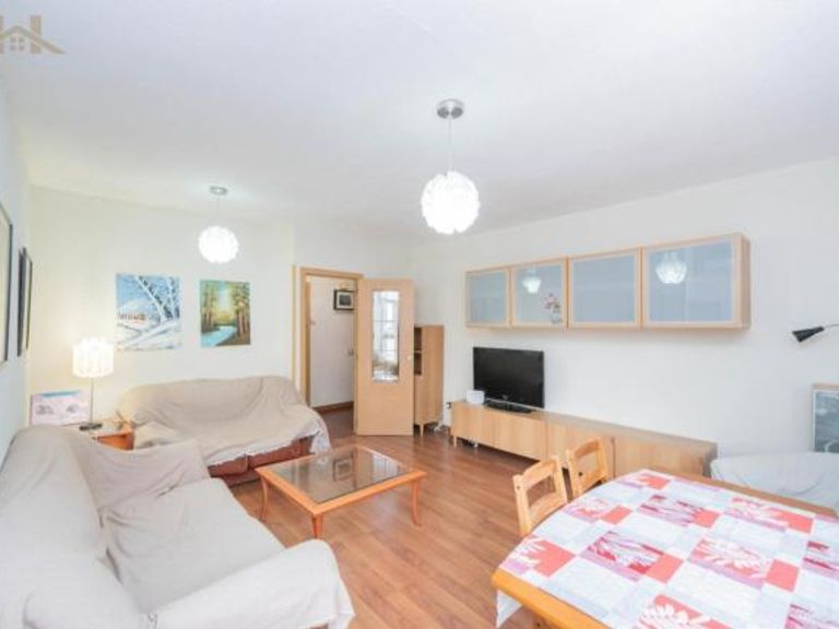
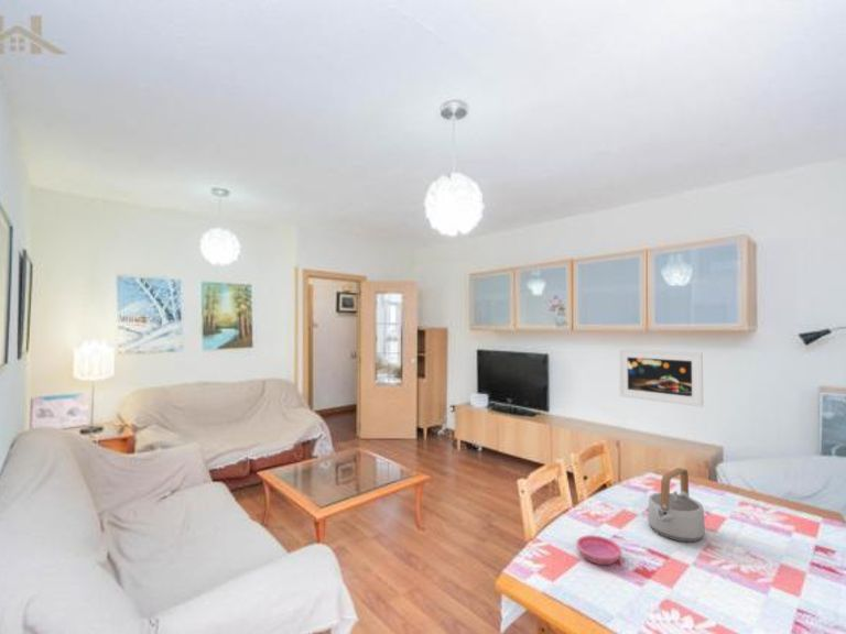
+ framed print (658, 375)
+ teapot (673, 502)
+ saucer (598, 550)
